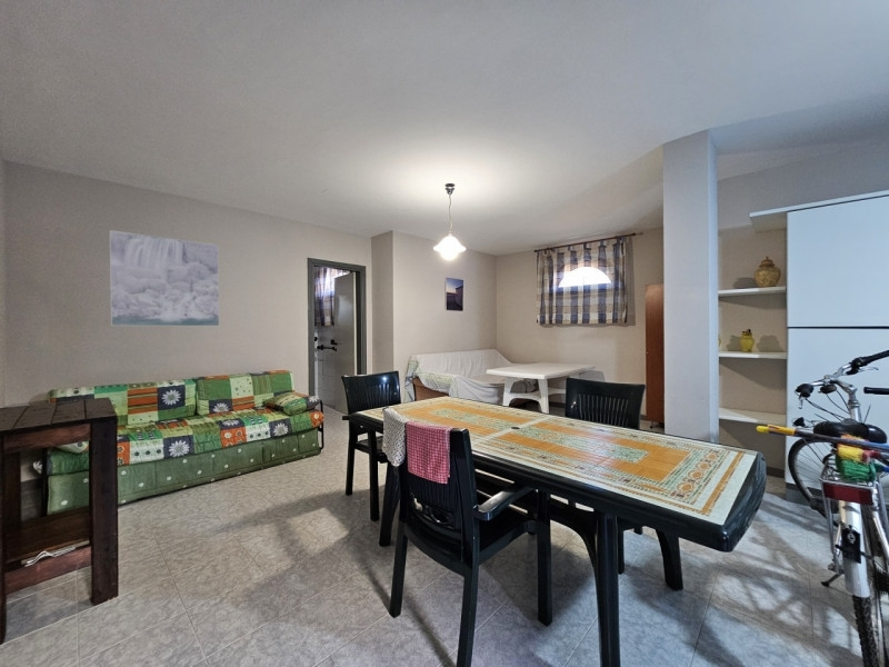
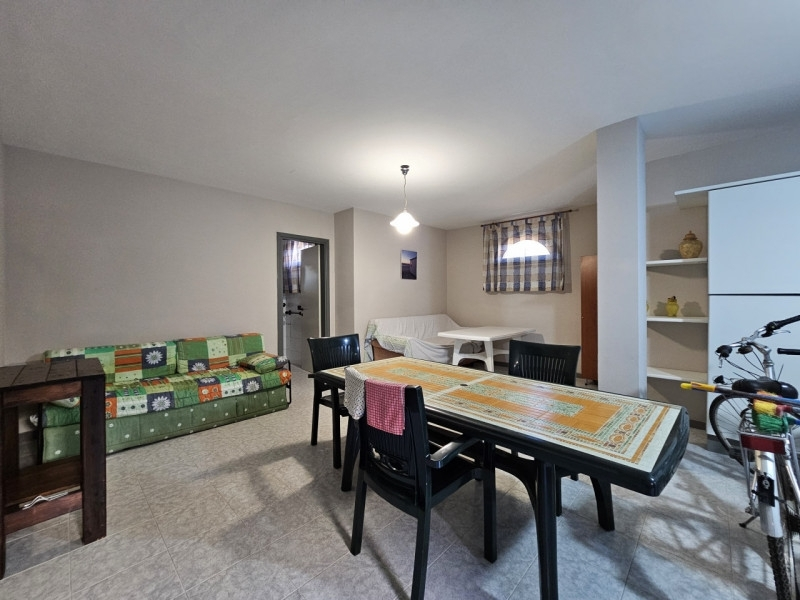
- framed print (169, 281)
